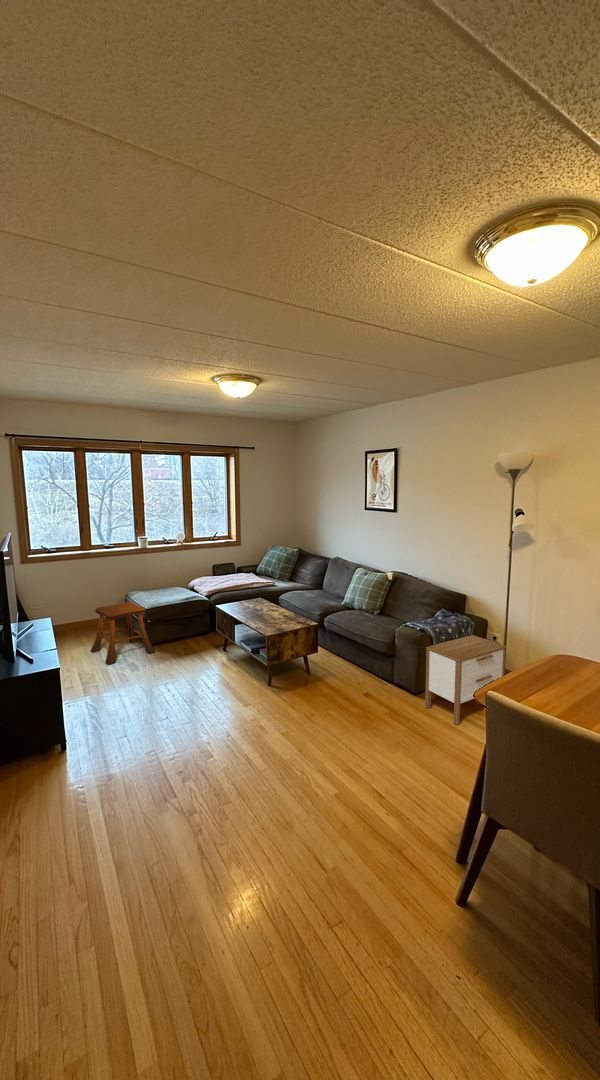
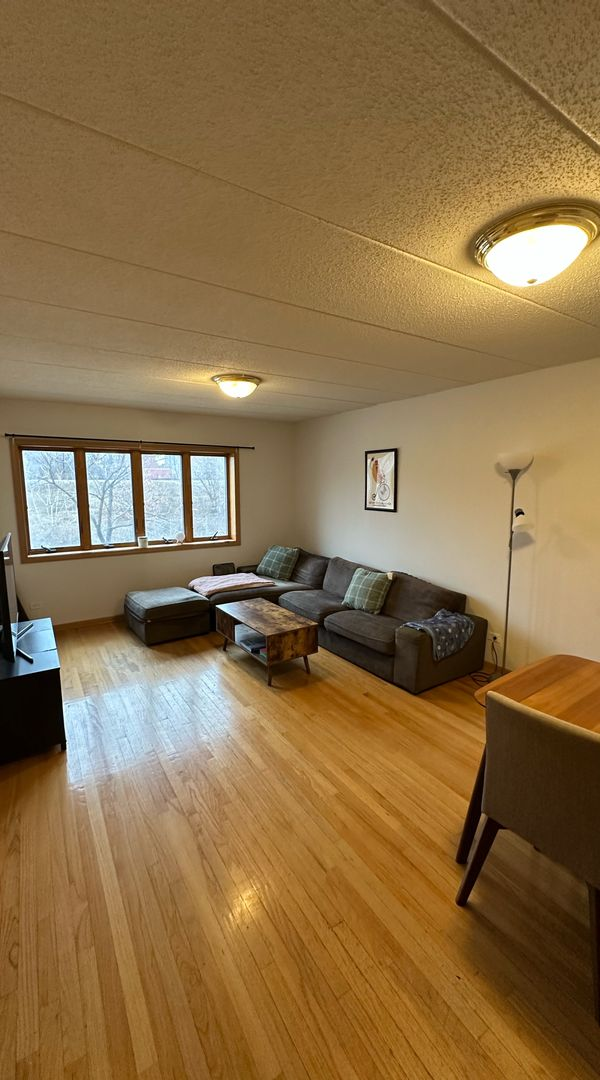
- stool (121, 630)
- nightstand (466, 677)
